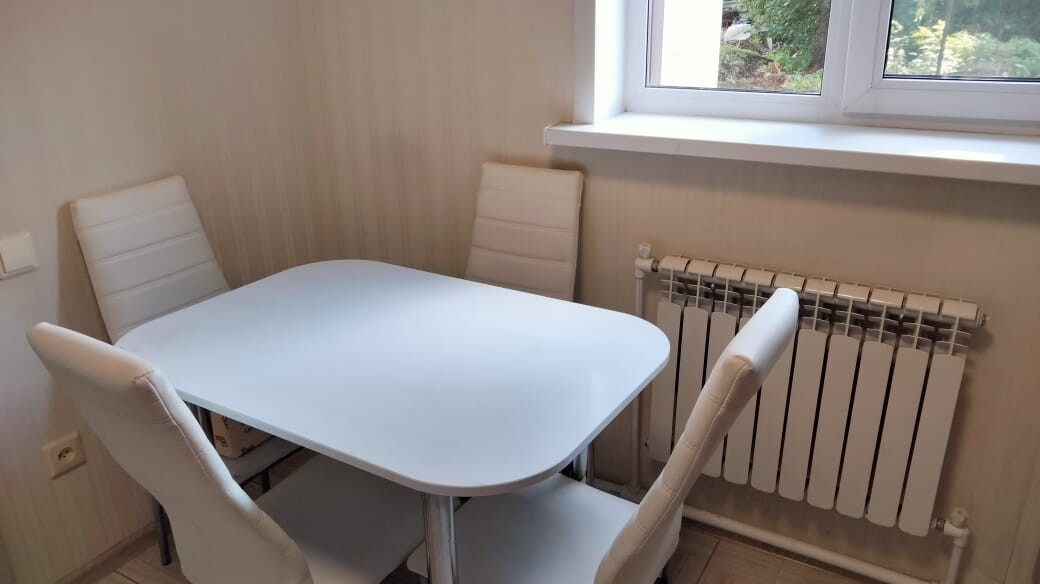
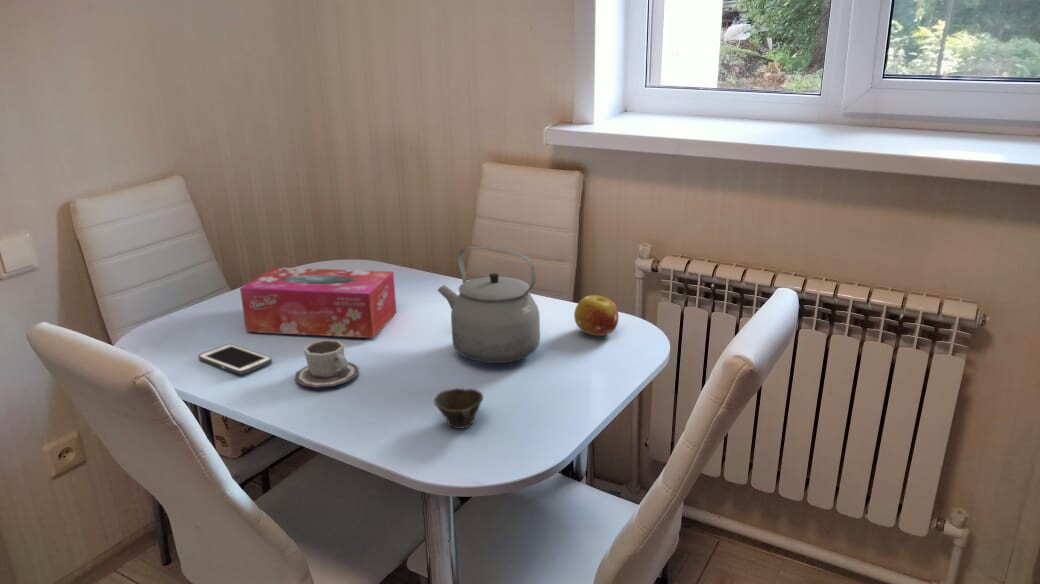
+ tissue box (321, 301)
+ fruit (596, 315)
+ cup (459, 411)
+ cup (325, 362)
+ cell phone (234, 358)
+ tea kettle (484, 299)
